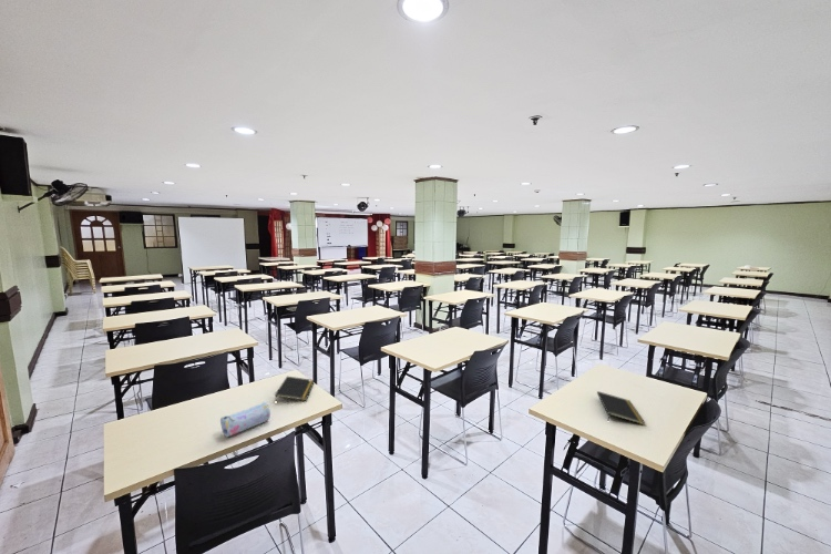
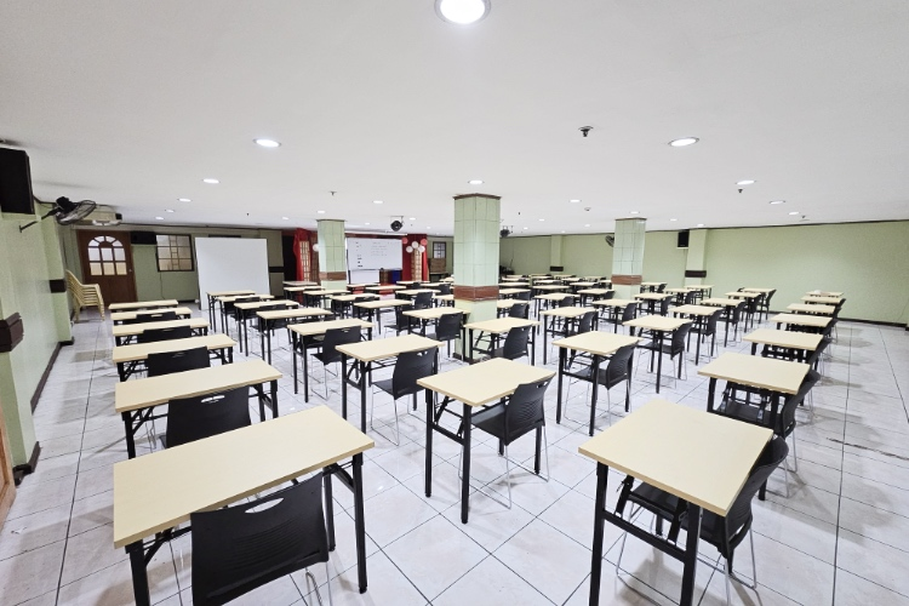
- notepad (618, 407)
- notepad (296, 387)
- pencil case (245, 418)
